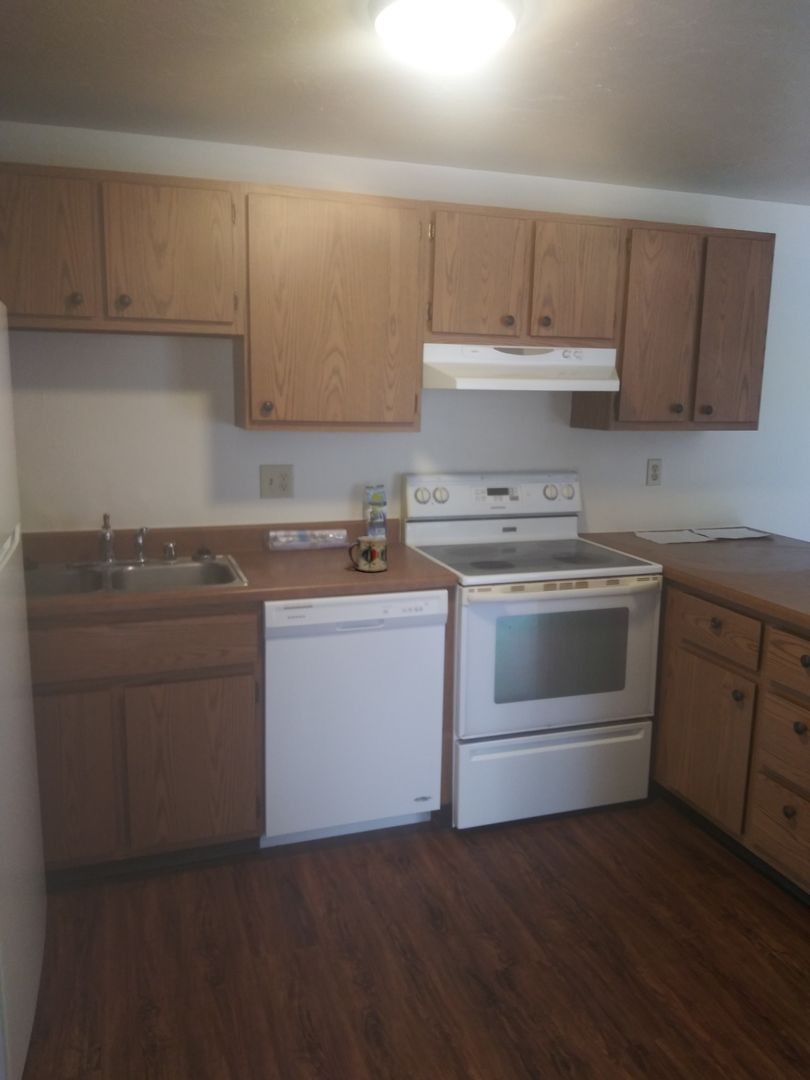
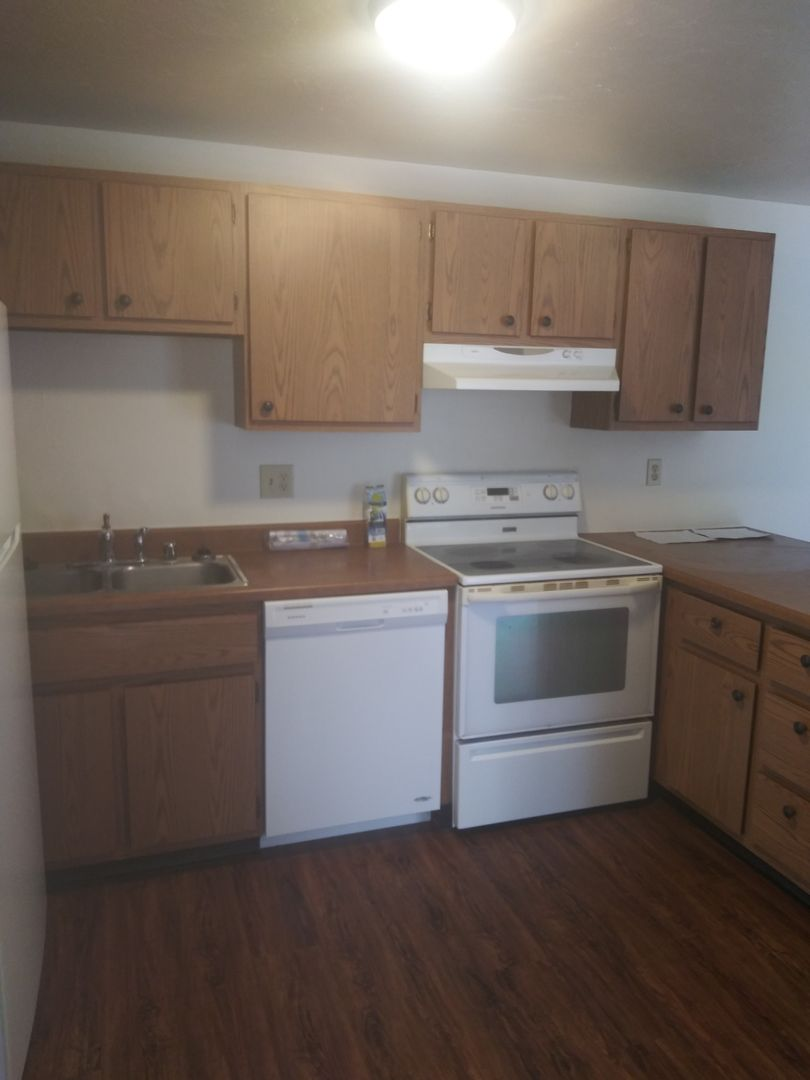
- mug (369, 553)
